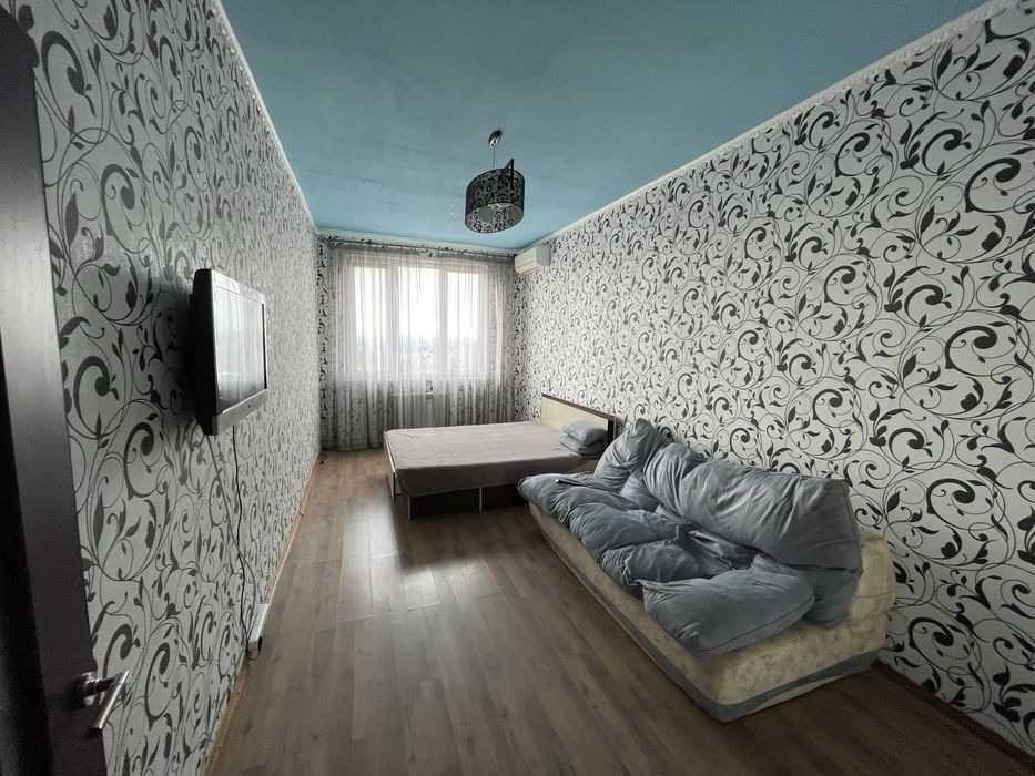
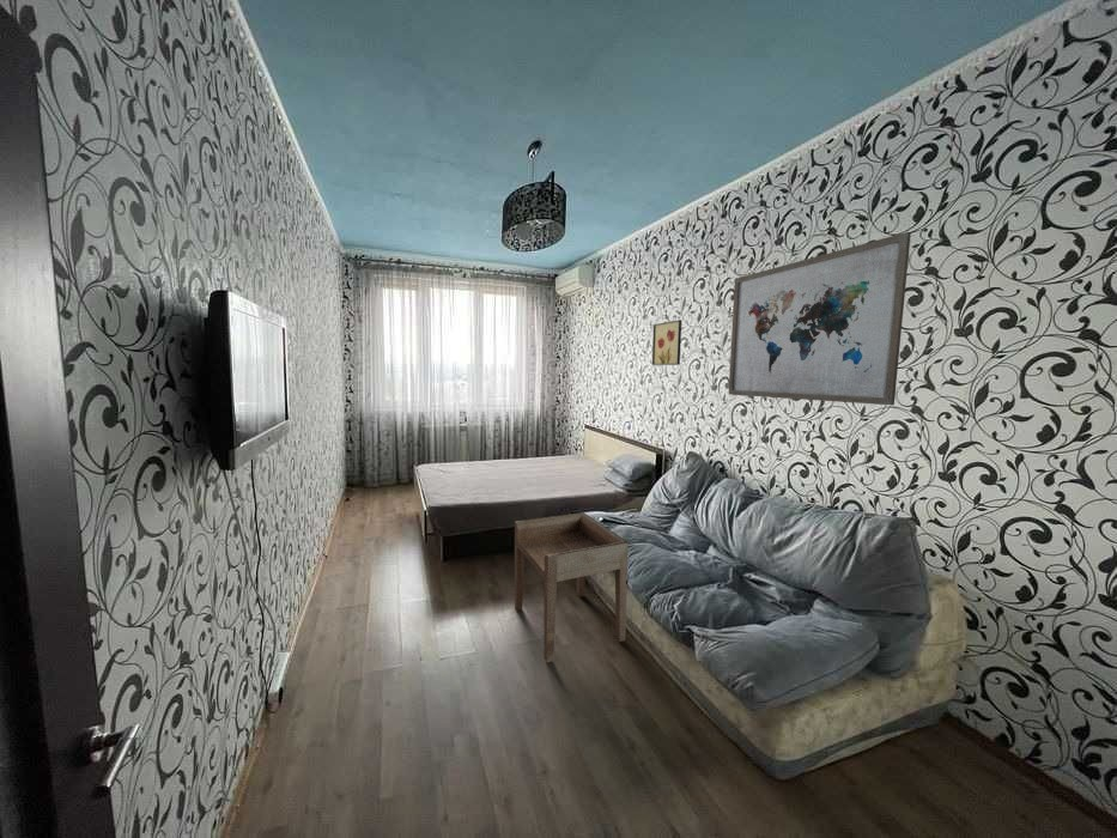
+ wall art (800, 330)
+ wall art (666, 344)
+ side table (566, 577)
